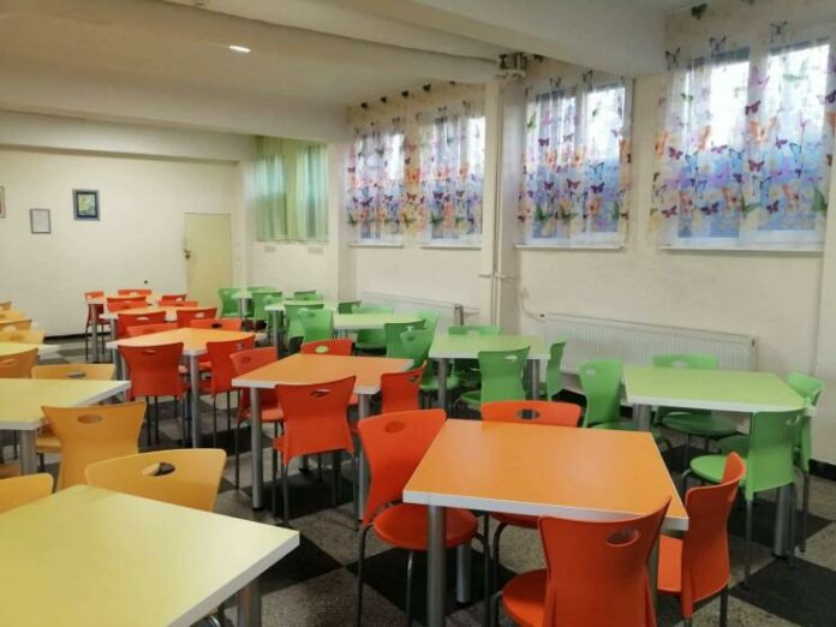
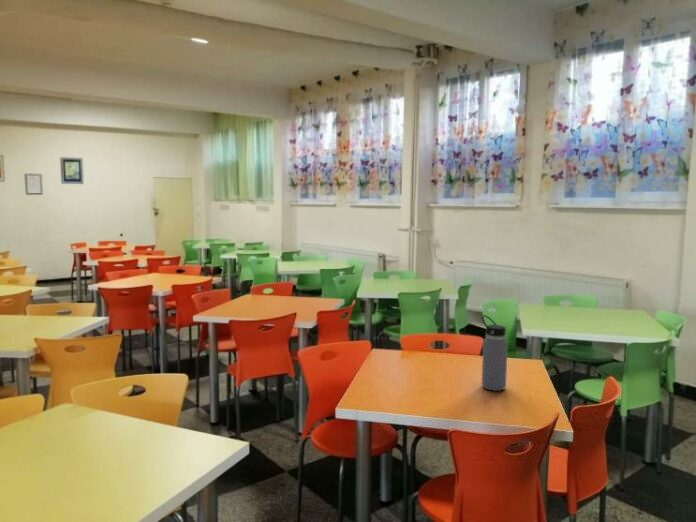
+ water bottle (493, 352)
